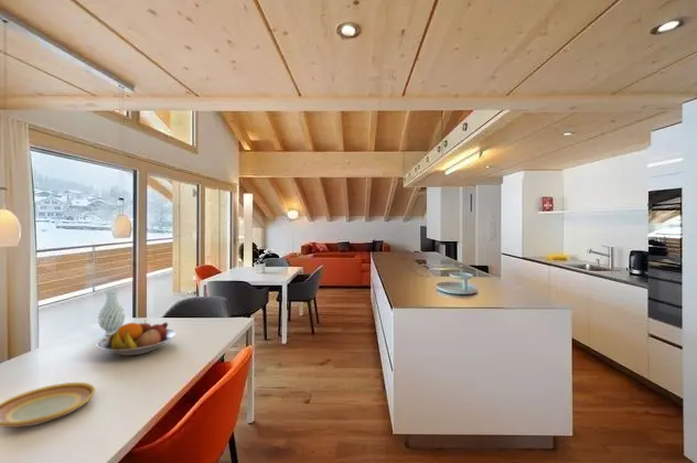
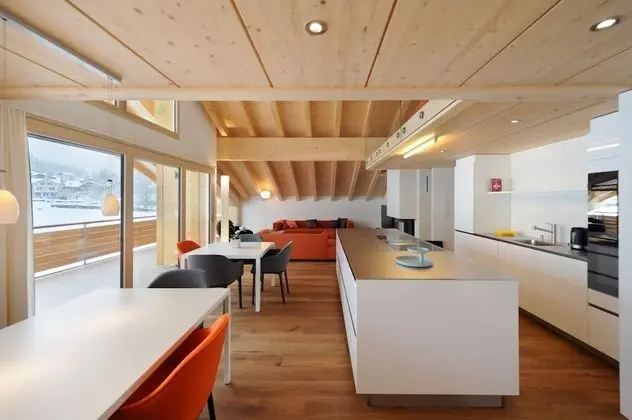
- fruit bowl (138, 335)
- plate (45, 405)
- vase (111, 310)
